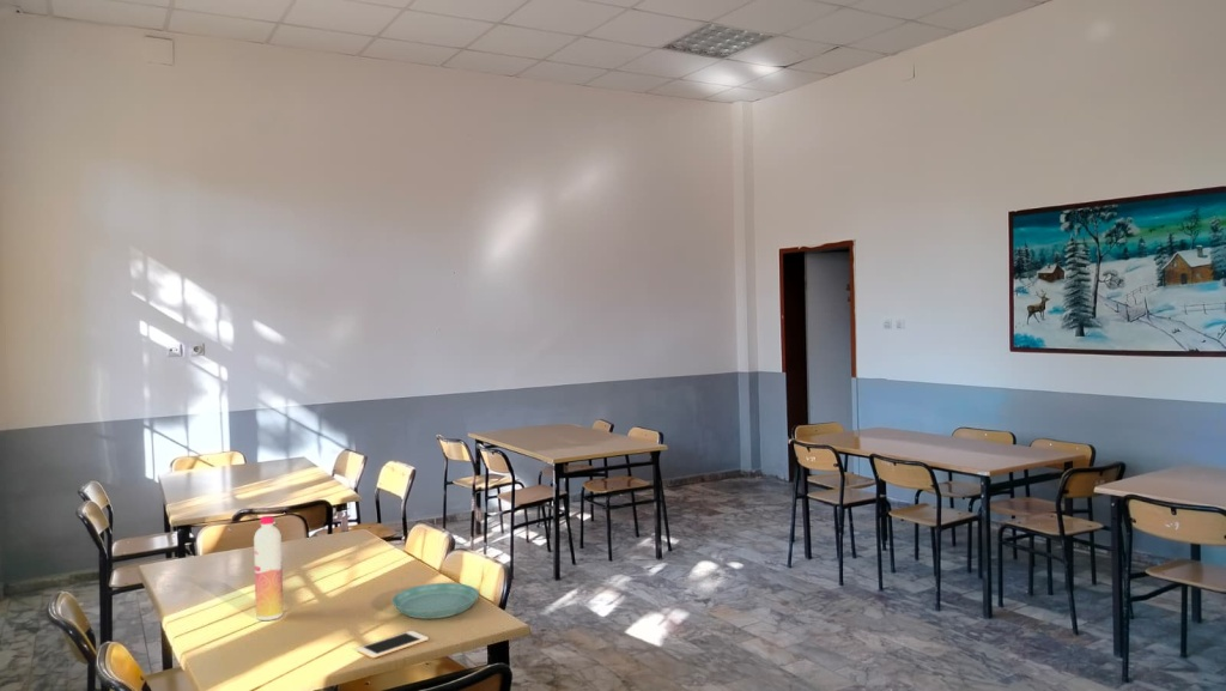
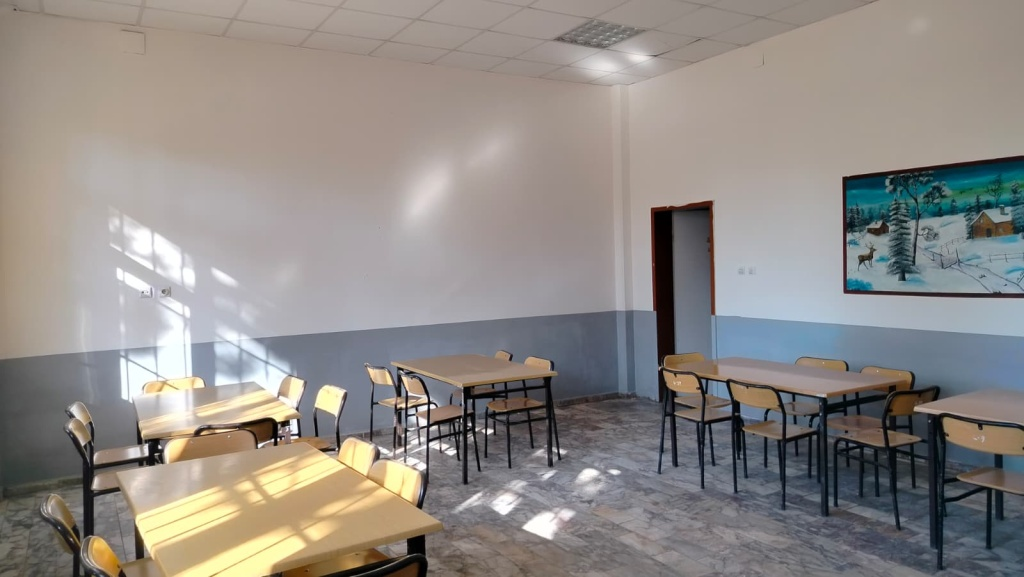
- cell phone (393, 643)
- beverage bottle (268, 566)
- saucer (436, 601)
